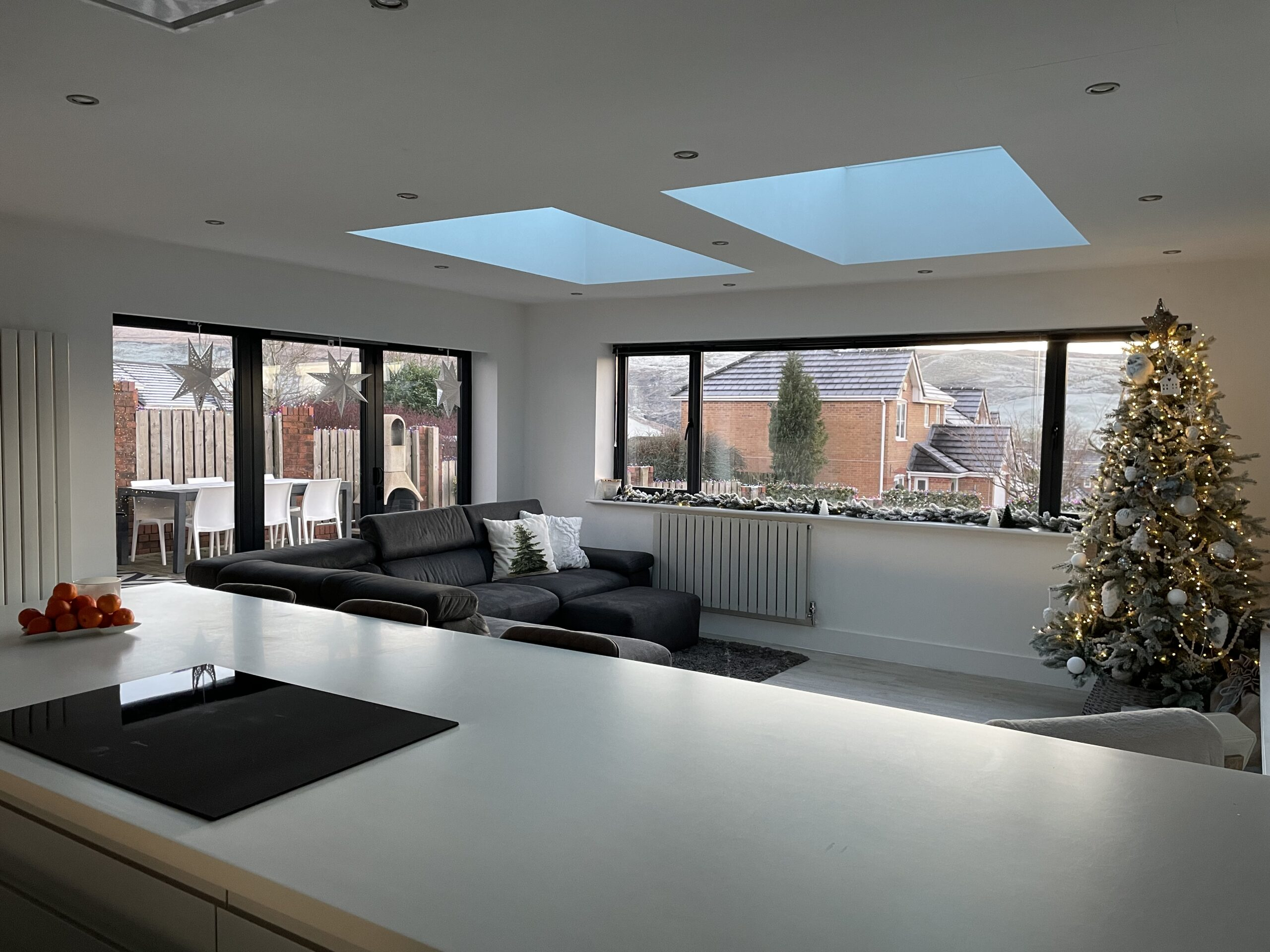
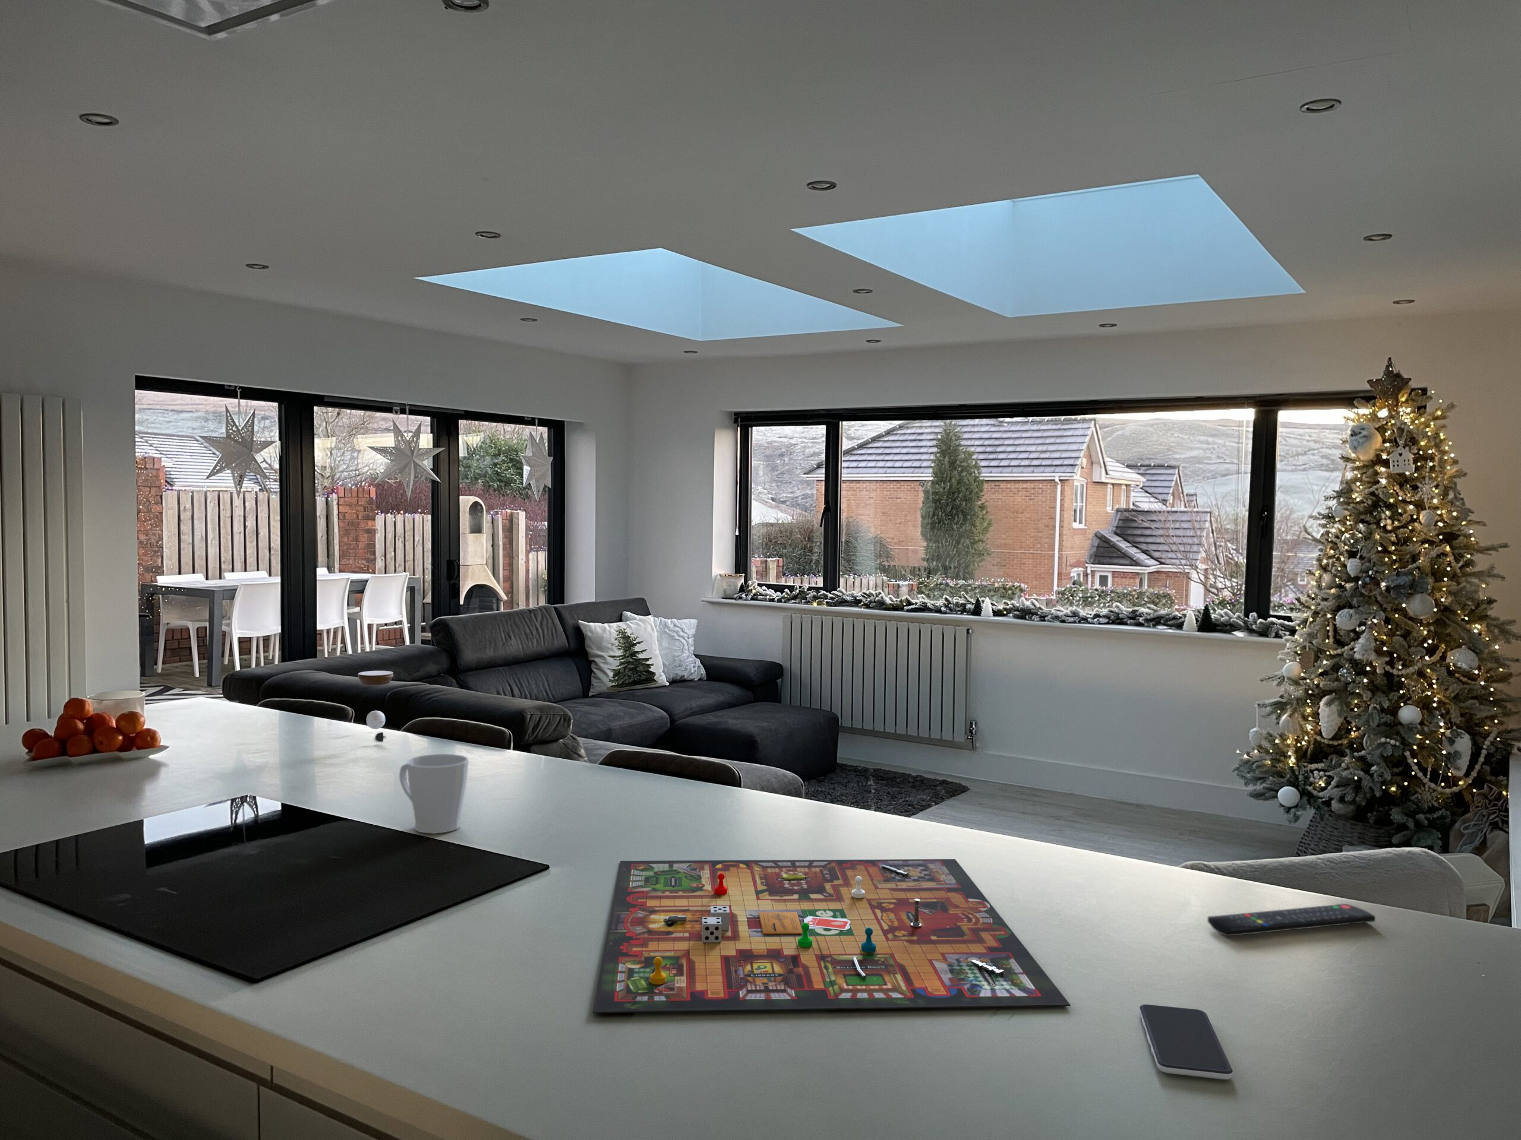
+ remote control (1293, 921)
+ gameboard (808, 909)
+ jar (376, 711)
+ smartphone (1182, 1039)
+ mug (430, 792)
